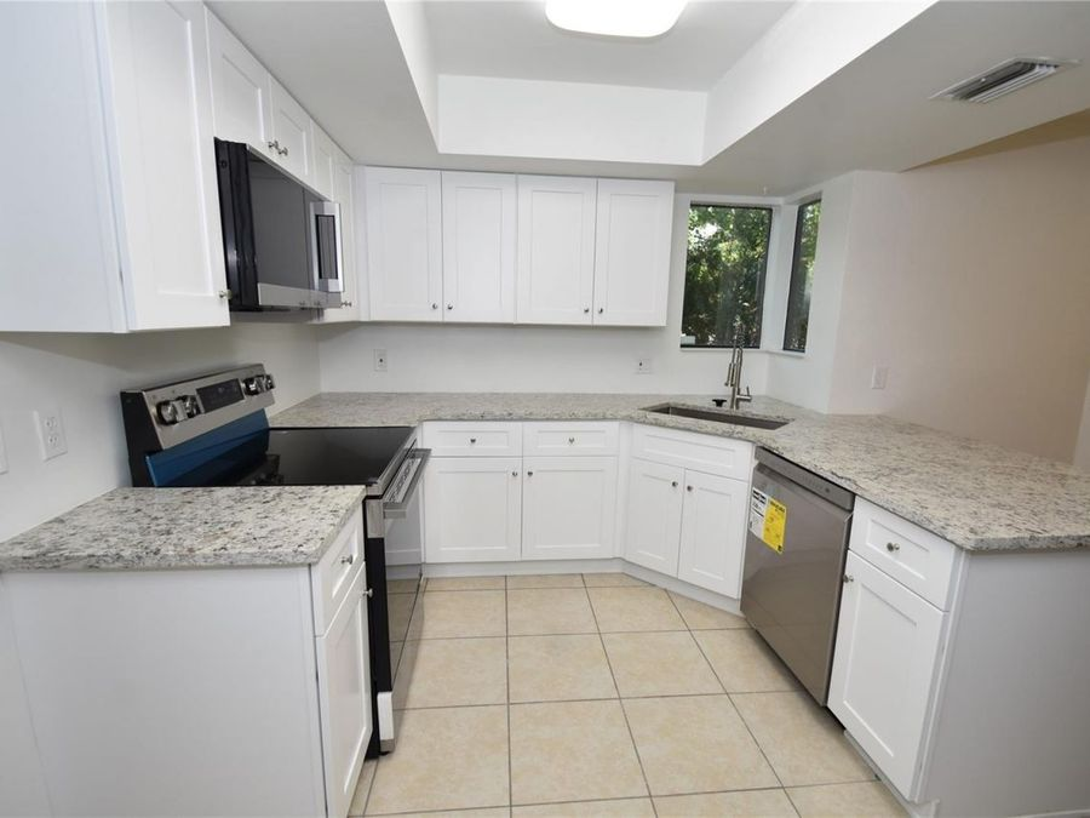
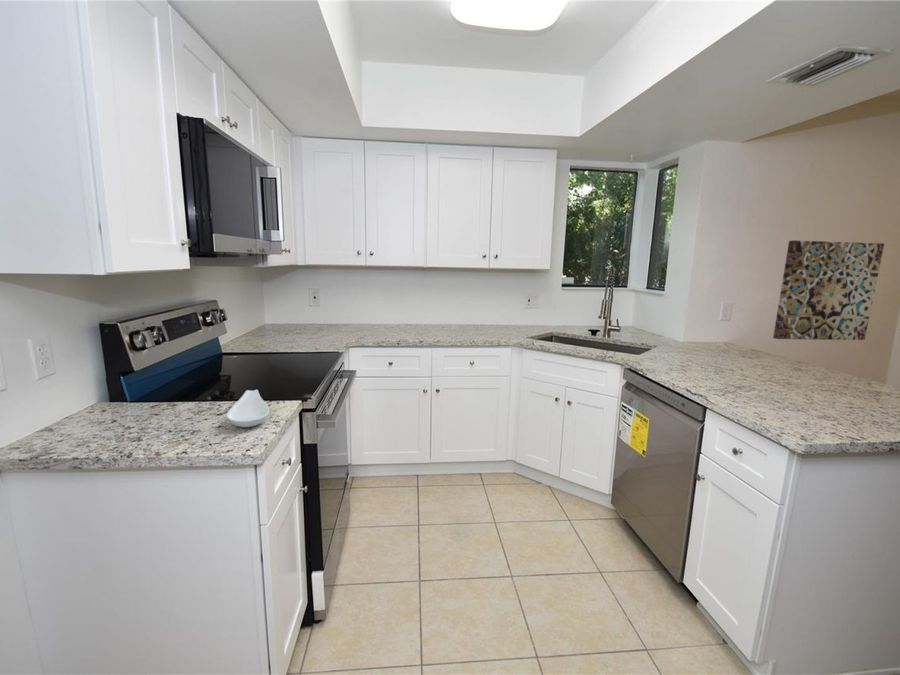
+ spoon rest (249, 406)
+ wall art (827, 291)
